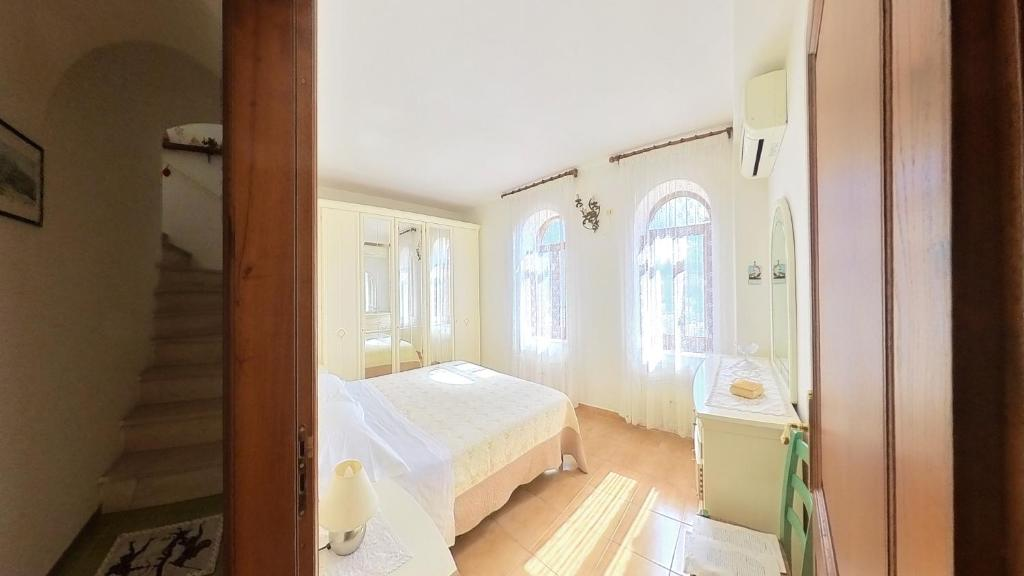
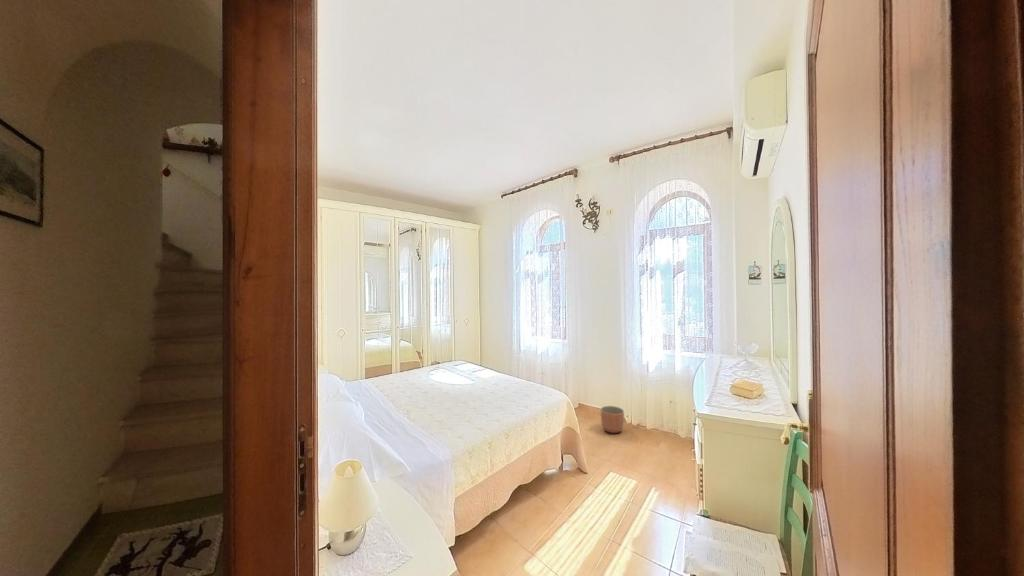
+ planter (612, 420)
